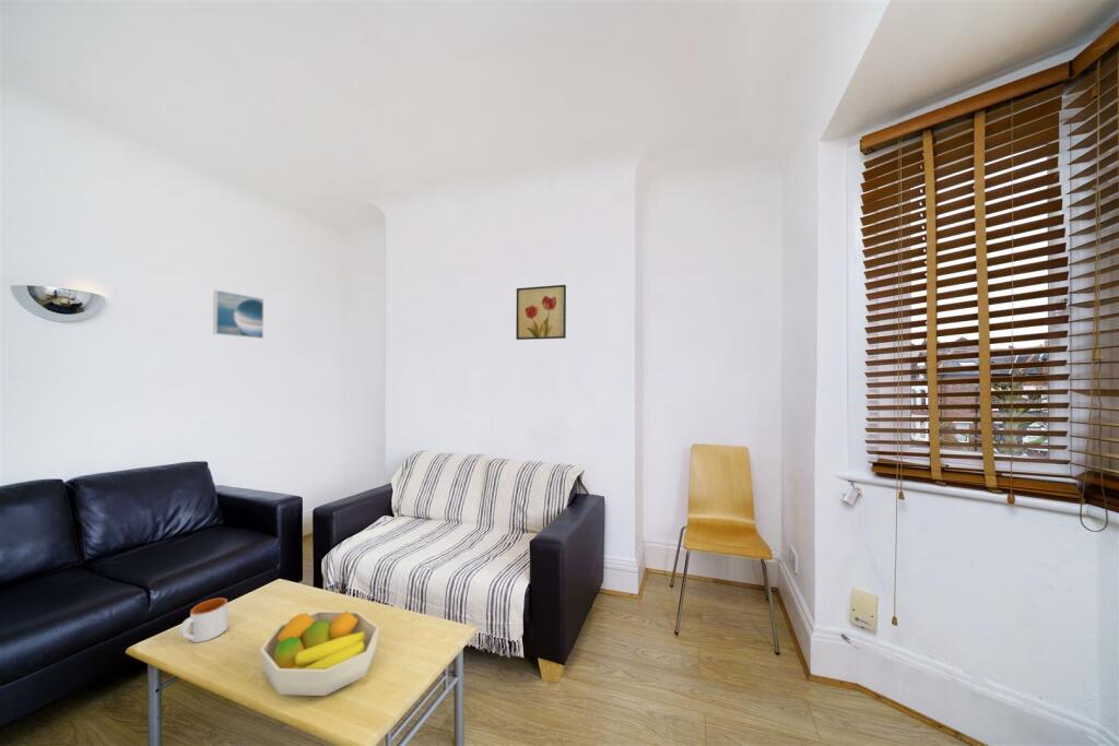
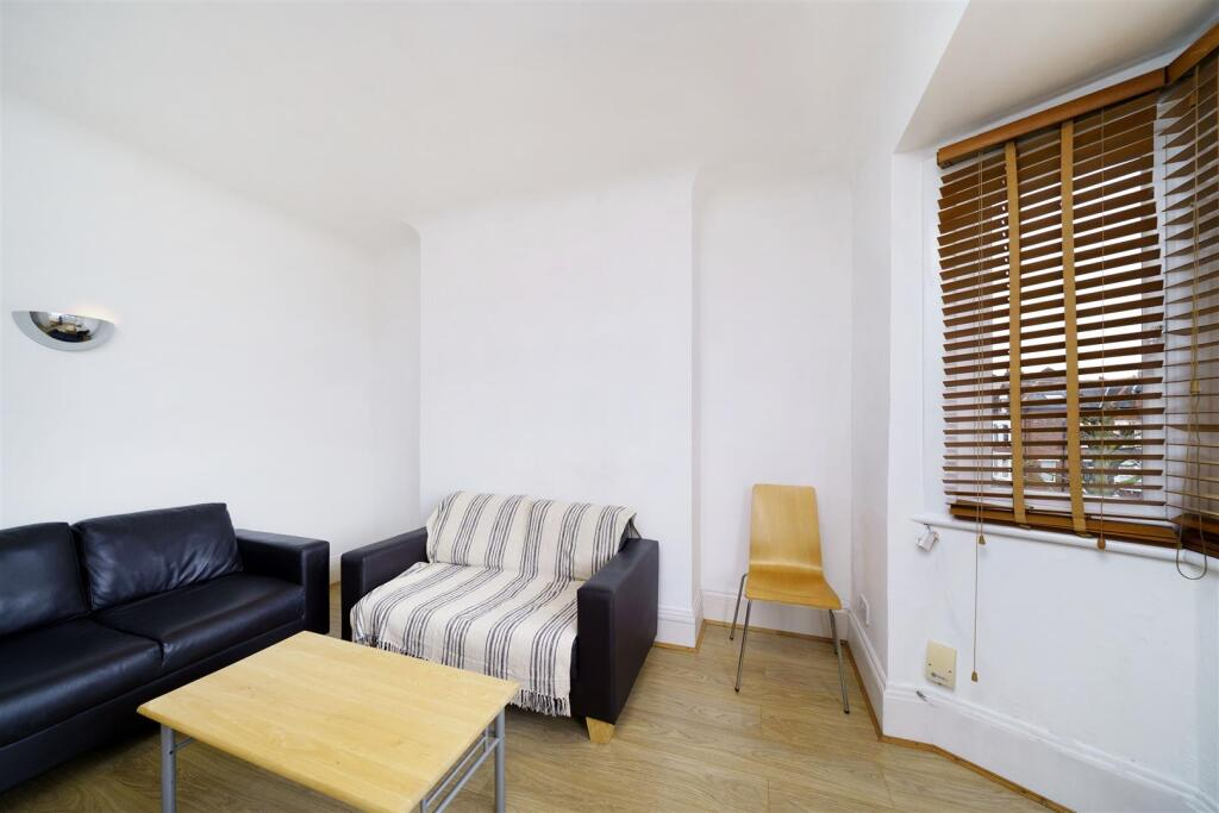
- wall art (541, 312)
- mug (203, 621)
- fruit bowl (321, 646)
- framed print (239, 315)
